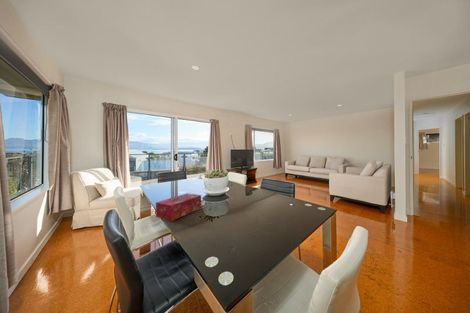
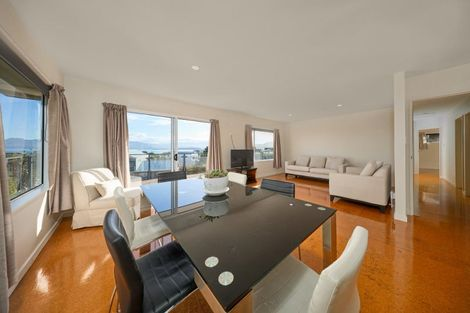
- tissue box (180, 205)
